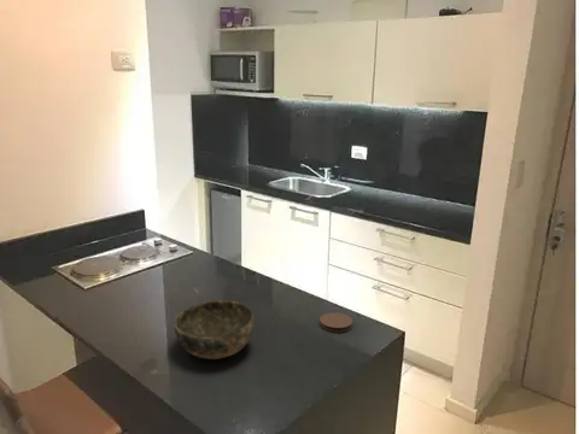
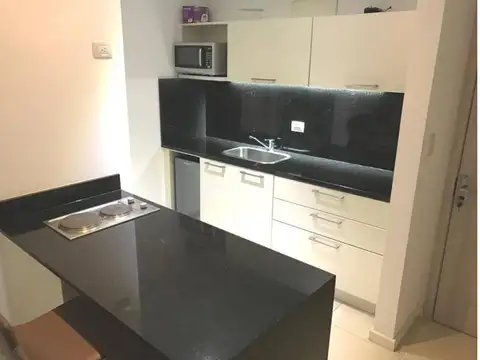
- bowl (215, 332)
- coaster (335, 322)
